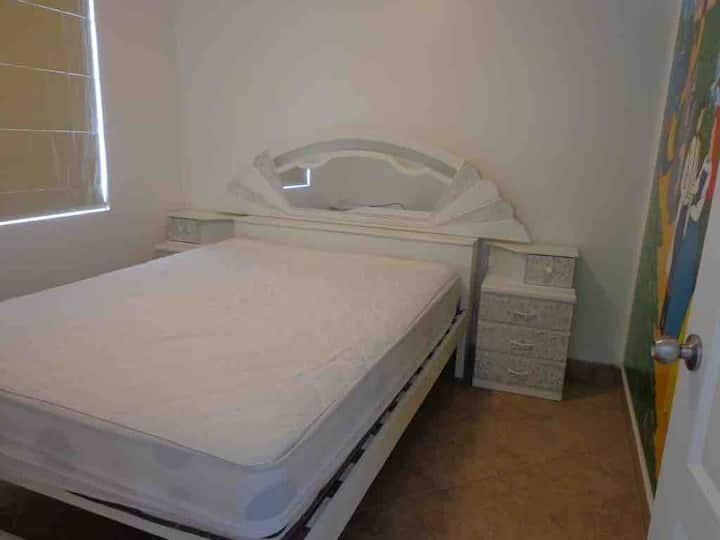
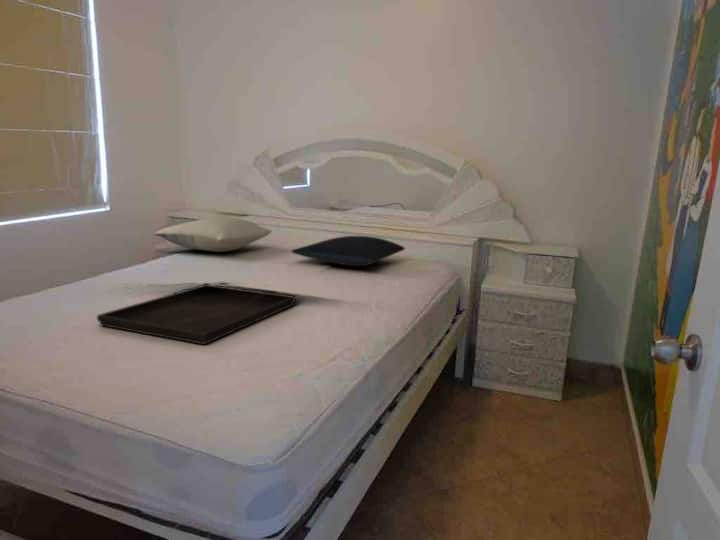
+ pillow (214, 233)
+ serving tray (205, 309)
+ pillow (349, 249)
